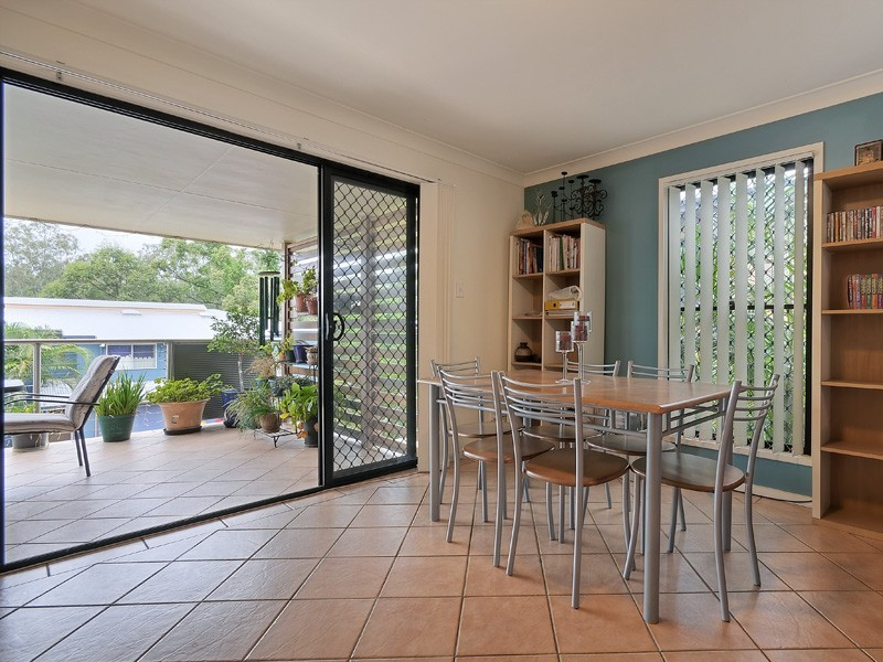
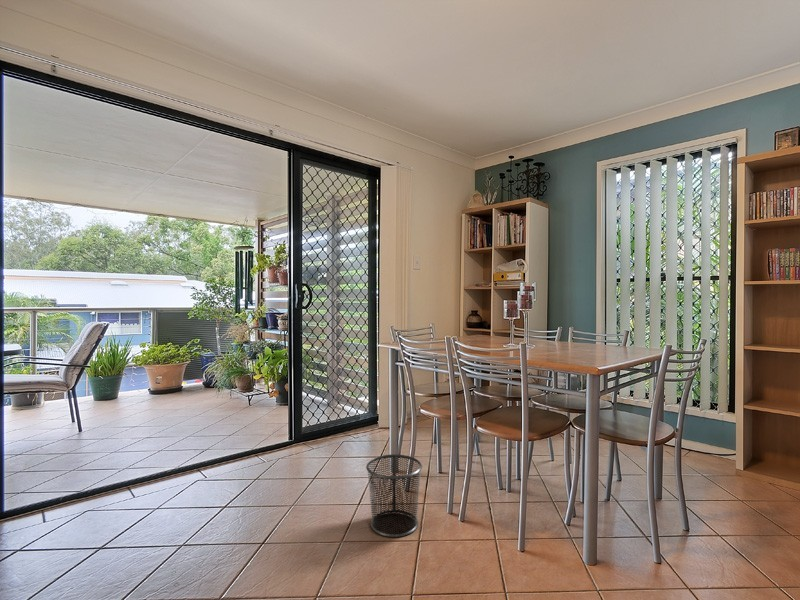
+ waste bin (394, 494)
